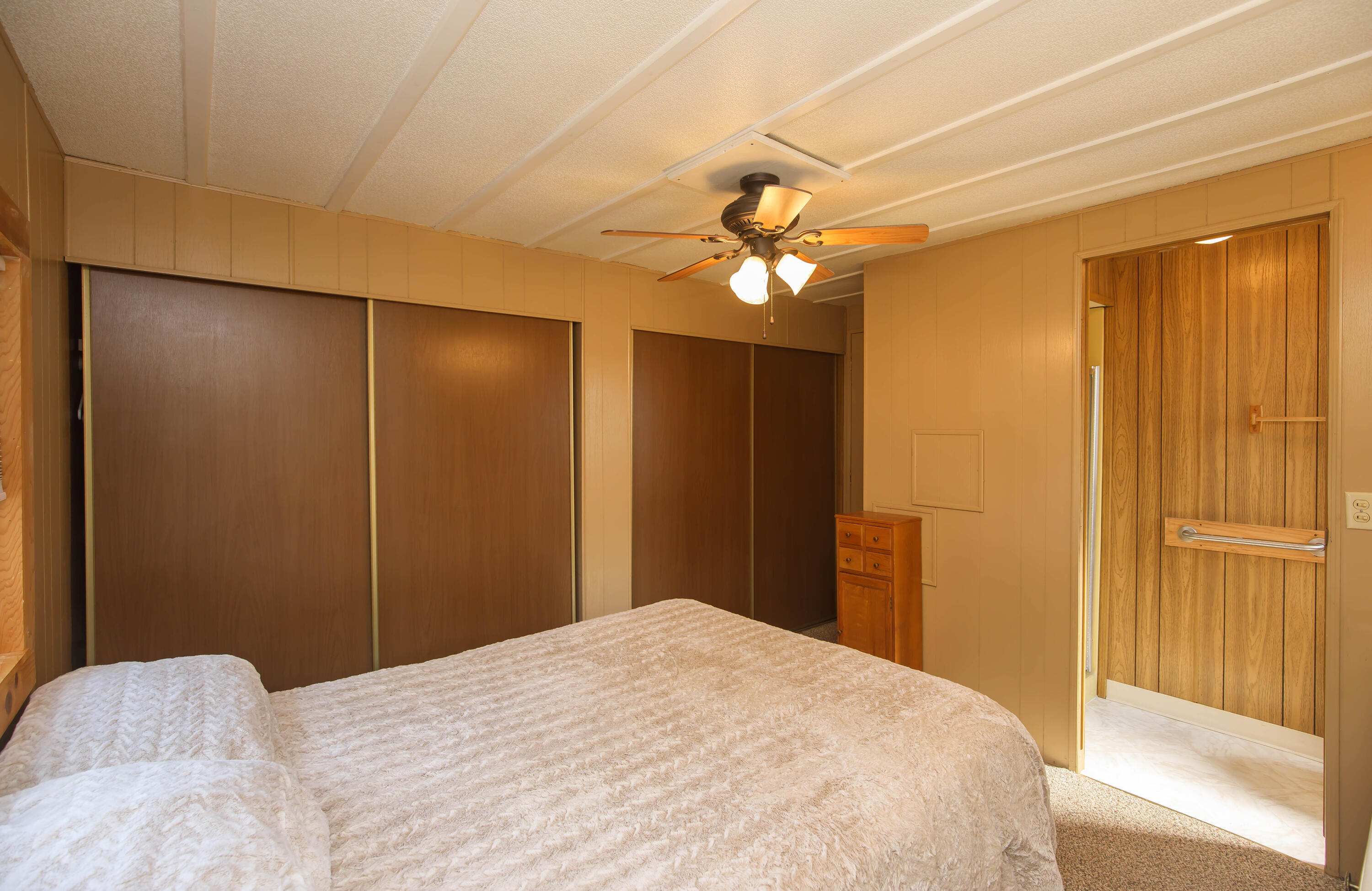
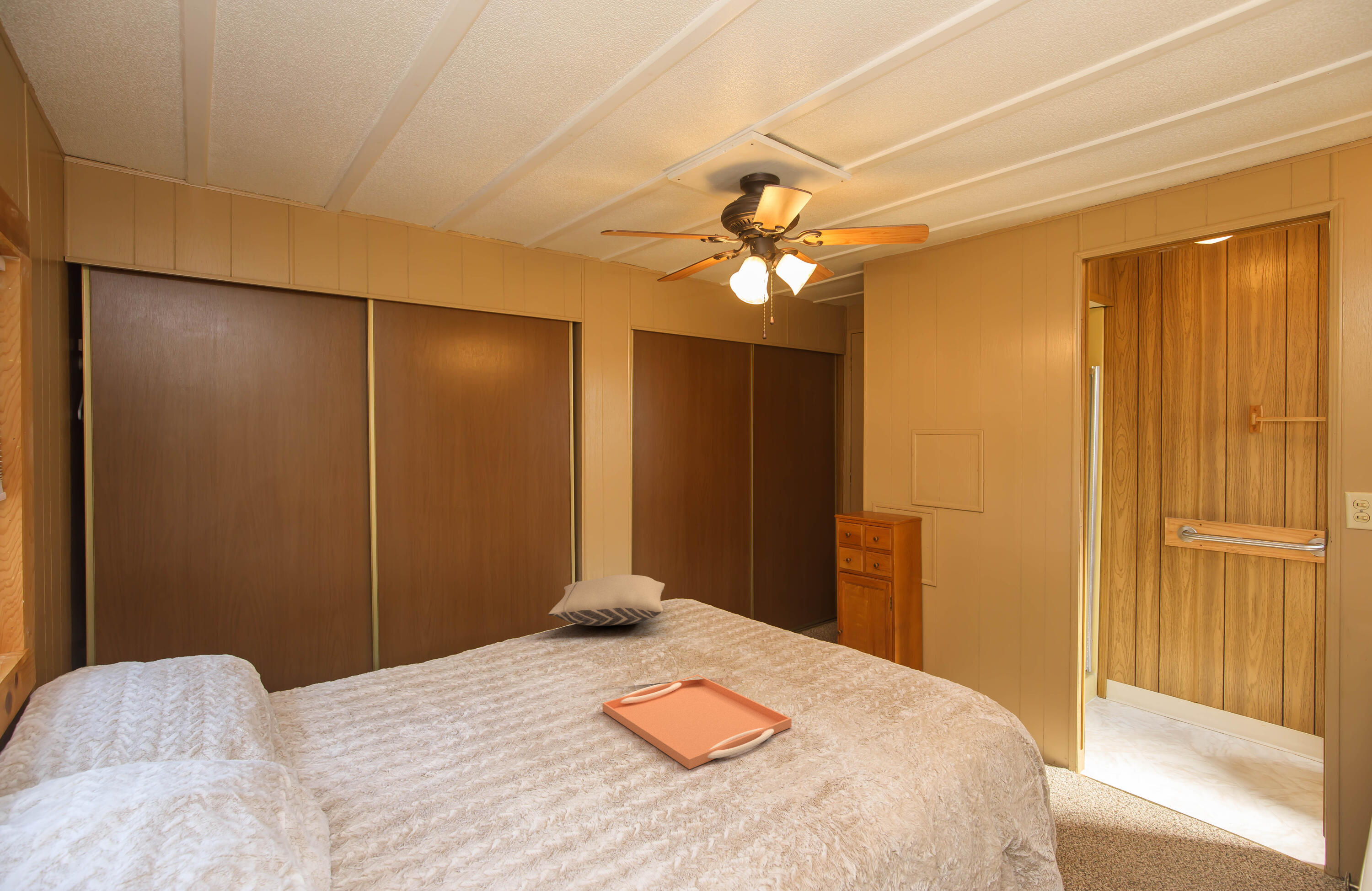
+ pillow (611, 599)
+ serving tray (694, 715)
